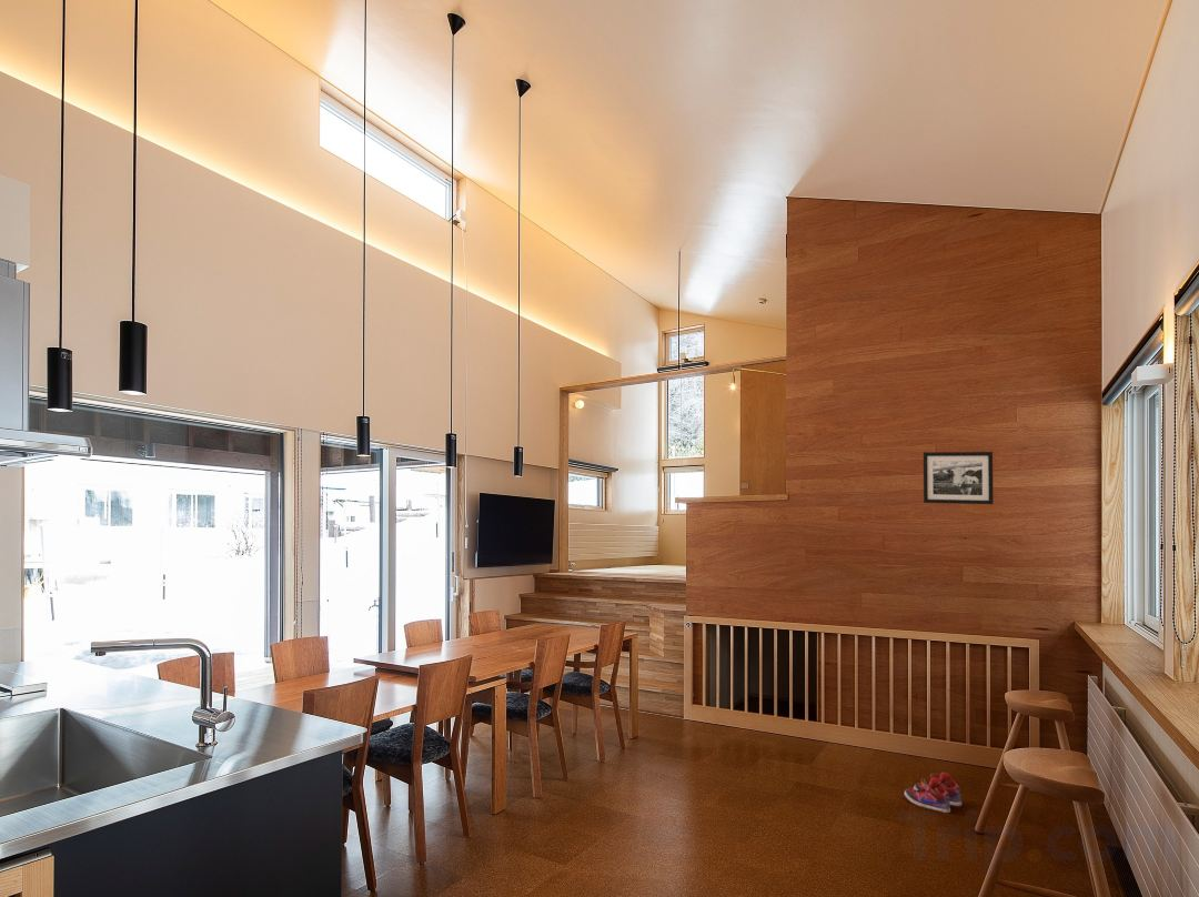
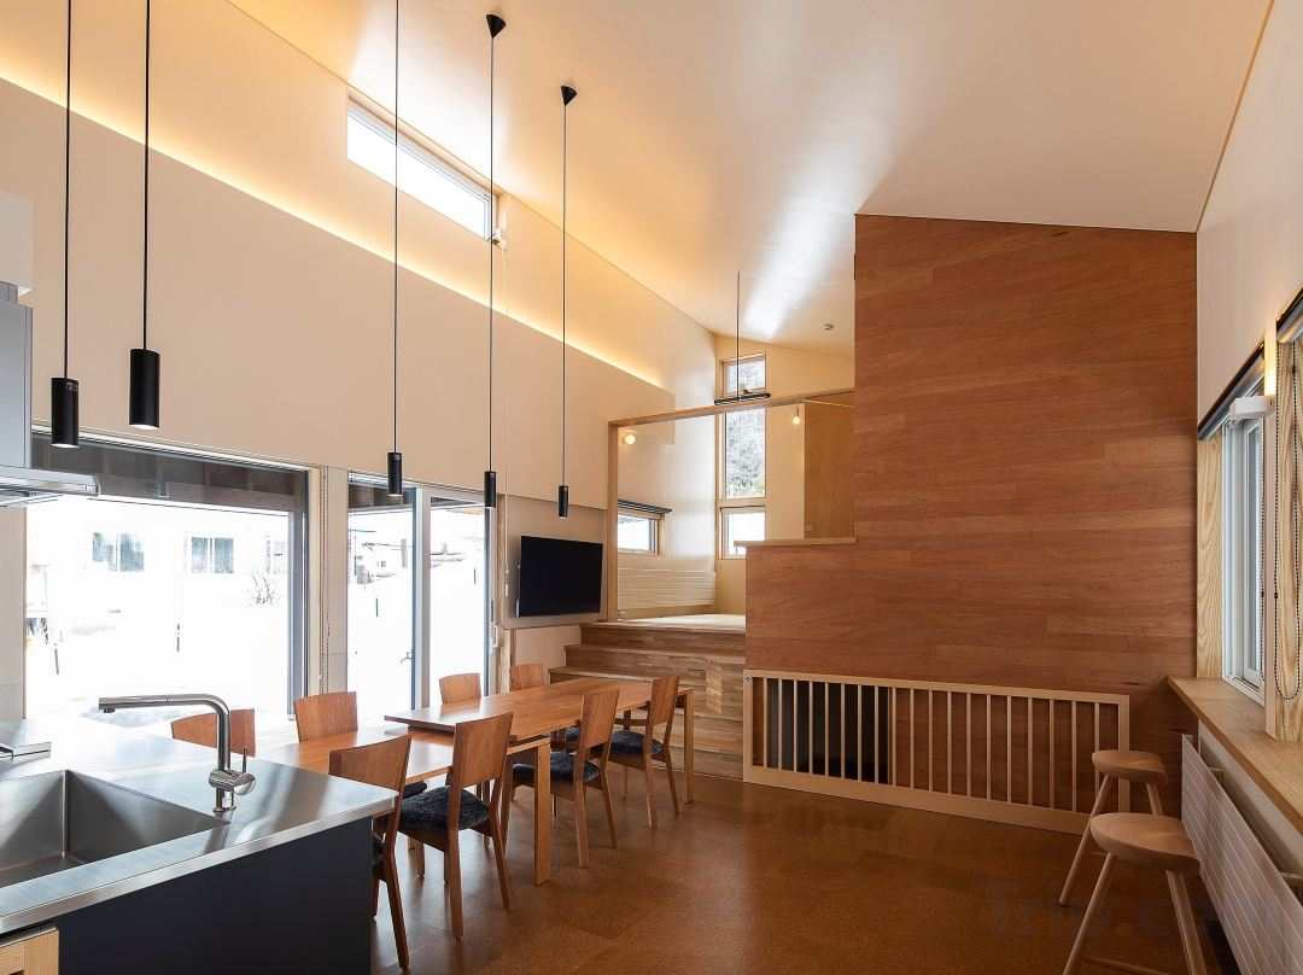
- picture frame (957, 477)
- shoe (931, 787)
